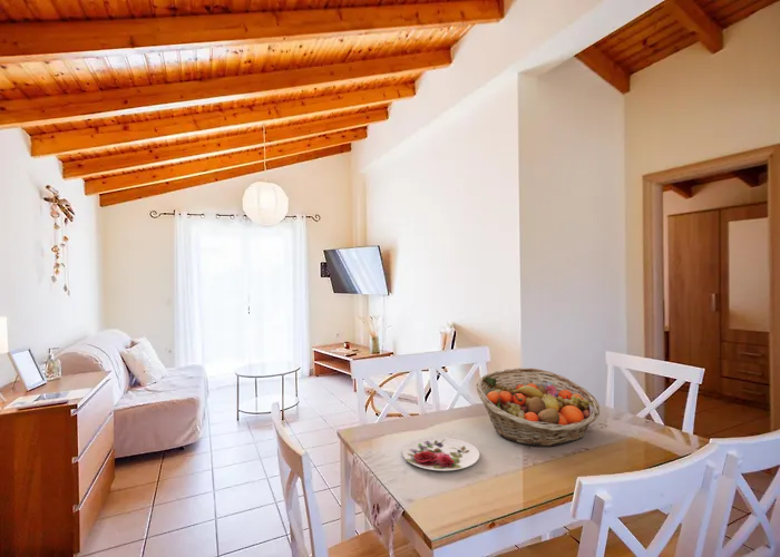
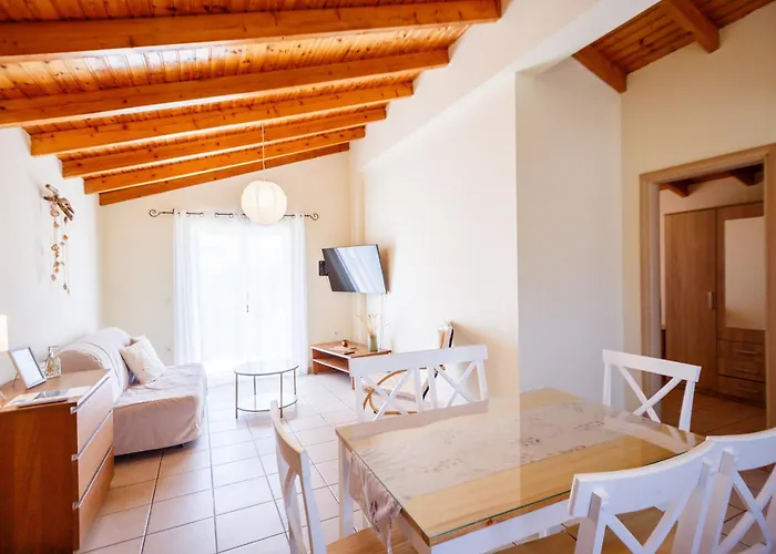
- plate (440, 451)
- fruit basket (536, 403)
